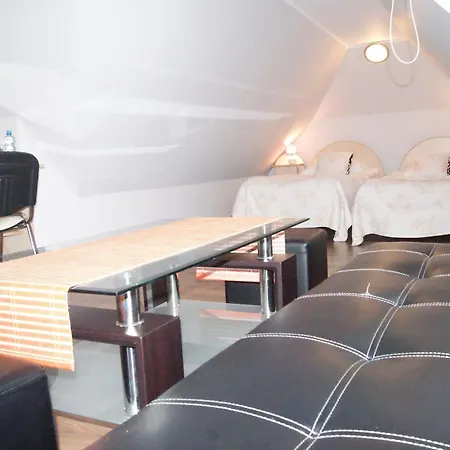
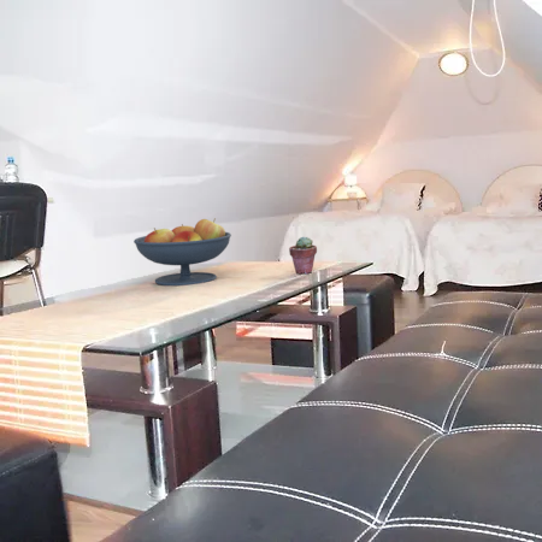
+ fruit bowl (183, 251)
+ potted succulent (302, 254)
